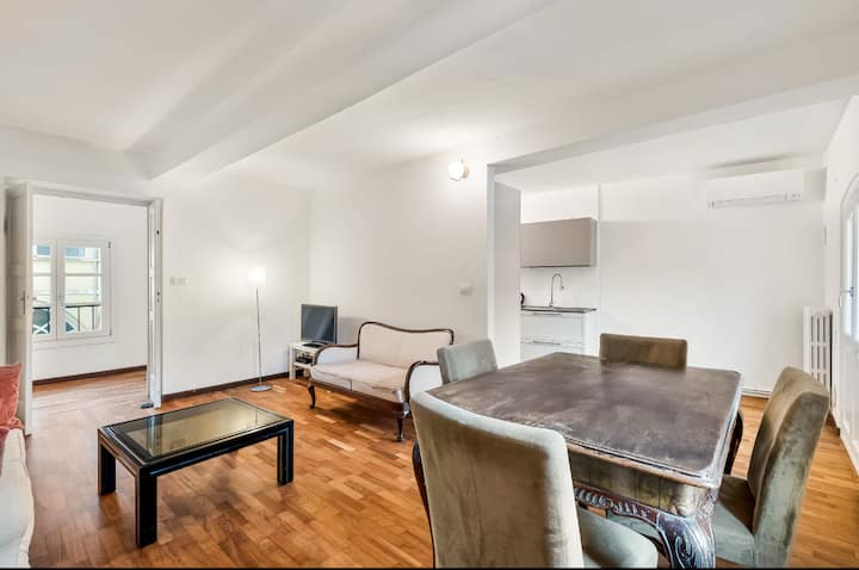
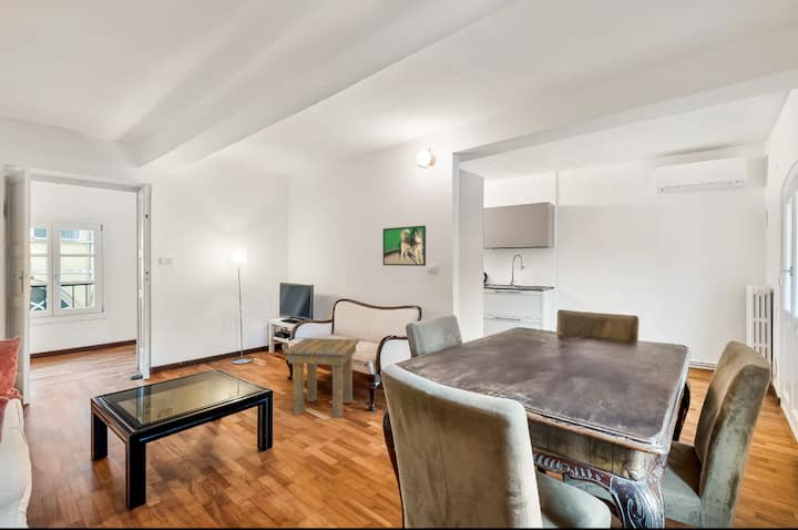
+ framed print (403, 246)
+ side table (316, 376)
